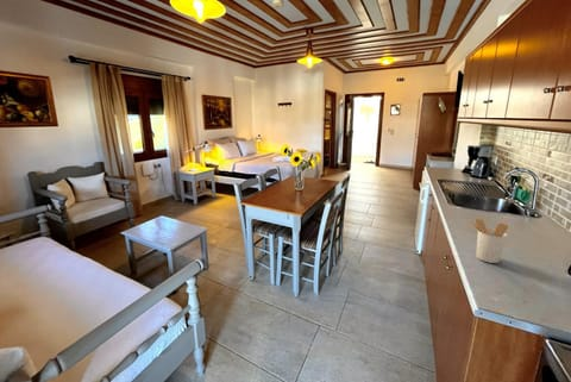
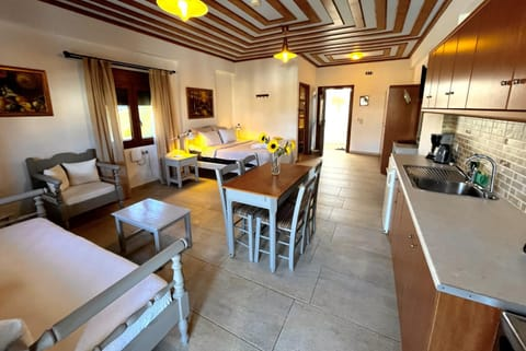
- utensil holder (484, 238)
